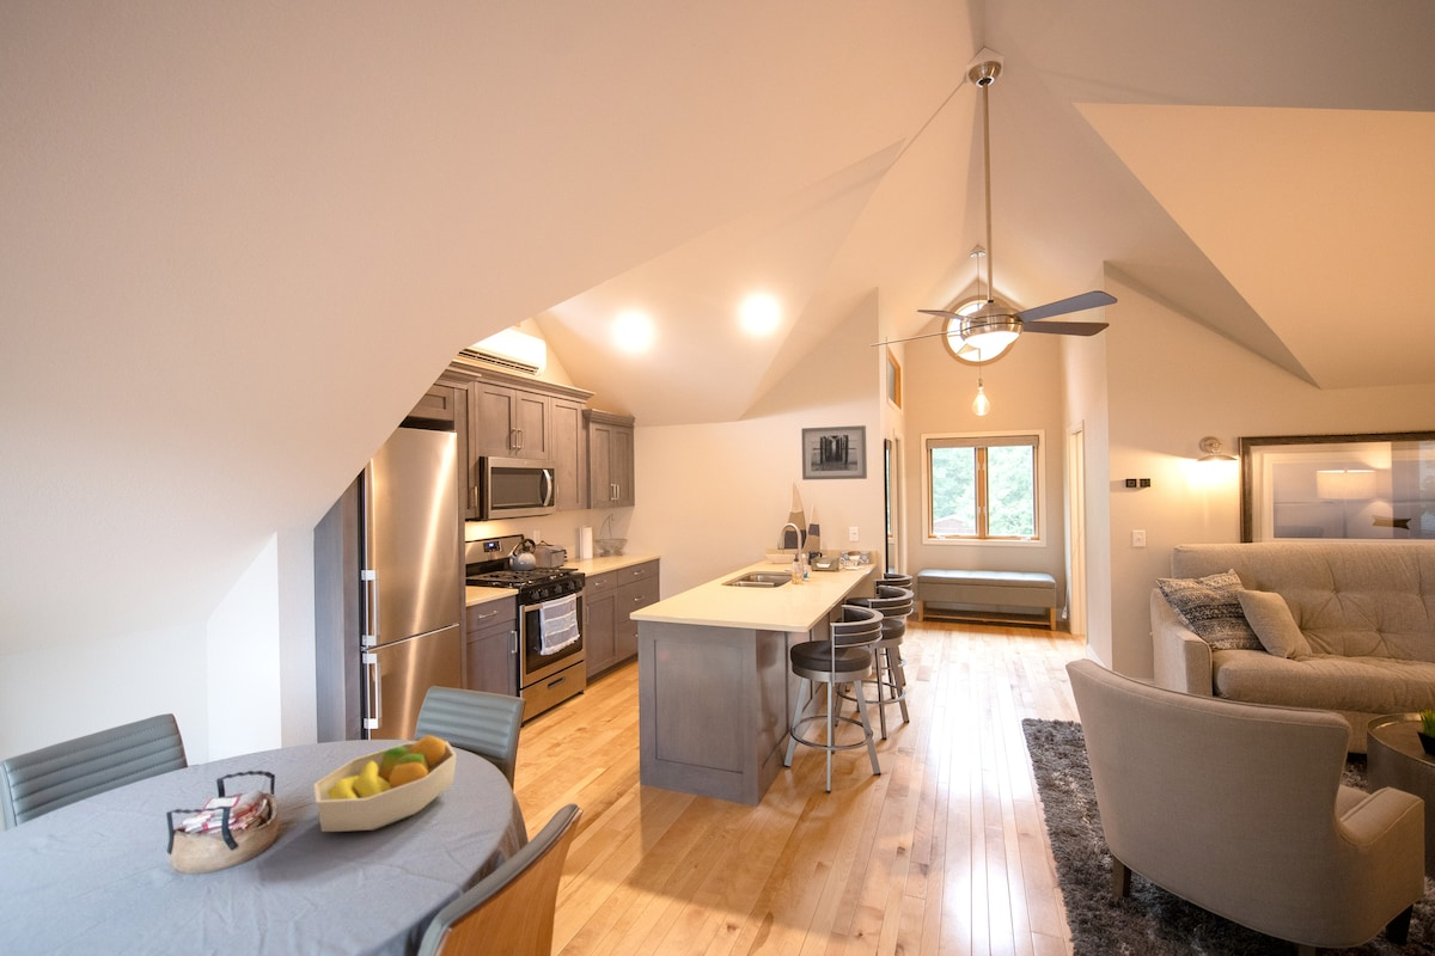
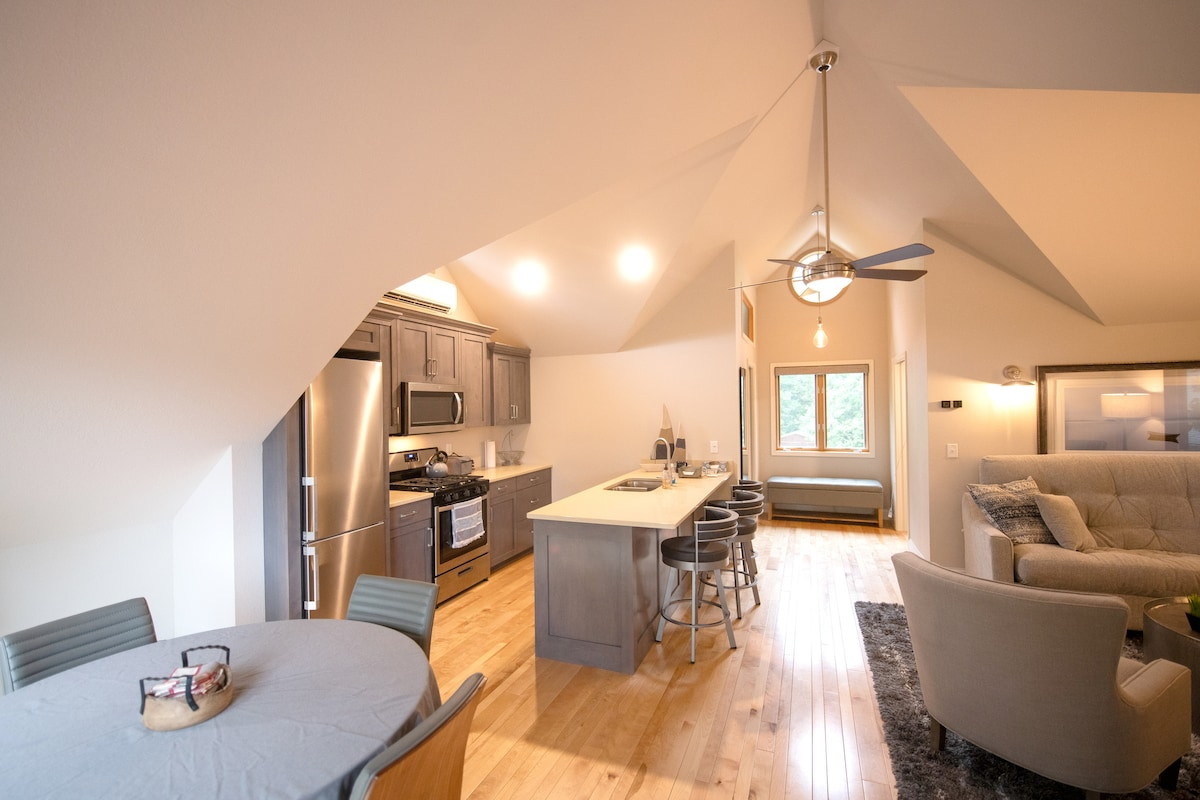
- fruit bowl (389, 778)
- wall art (833, 453)
